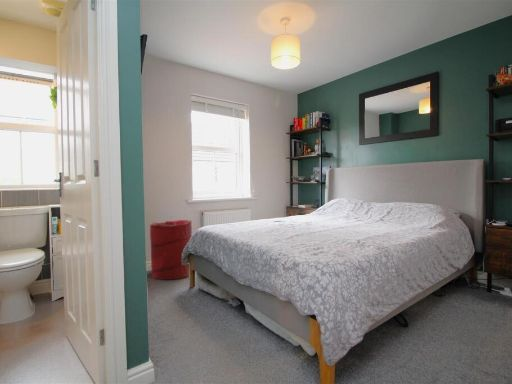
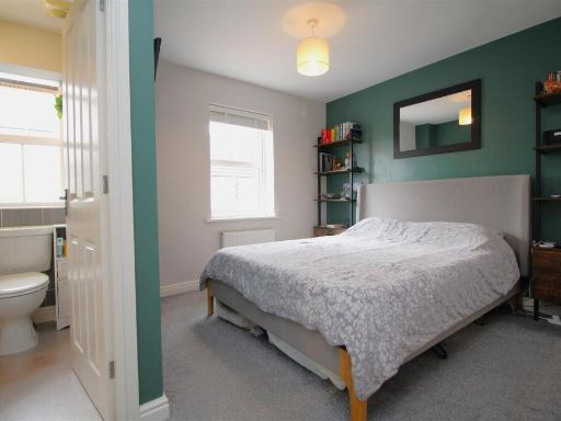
- laundry hamper (171, 247)
